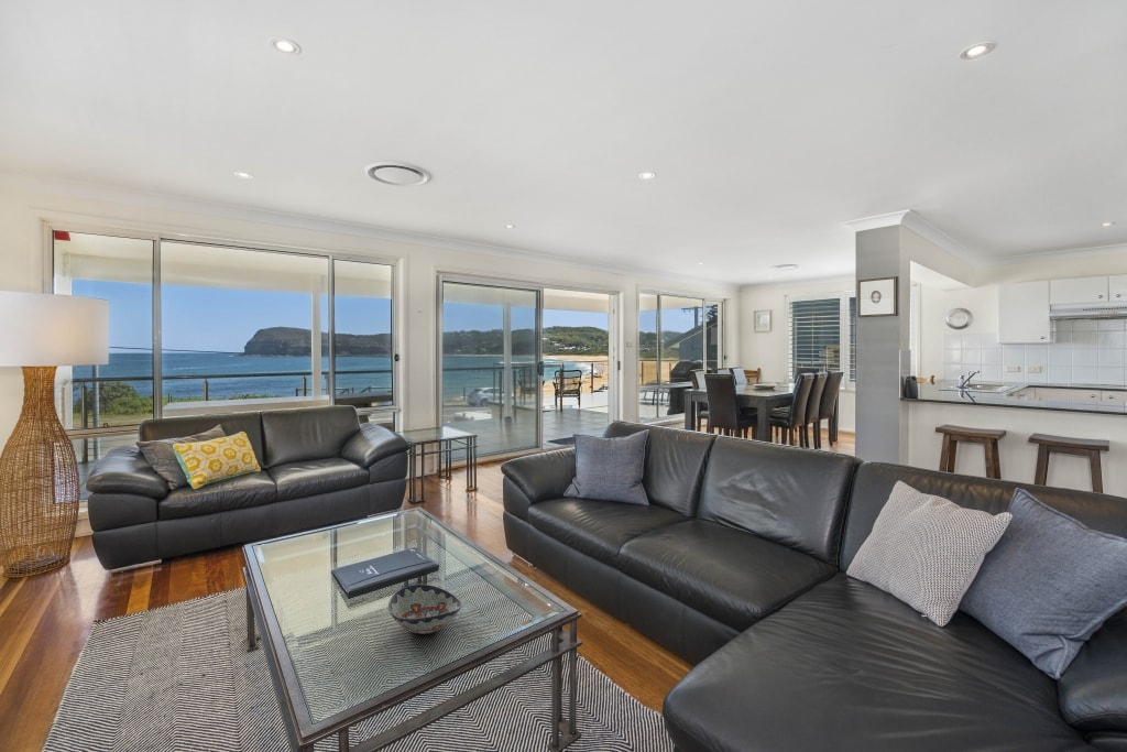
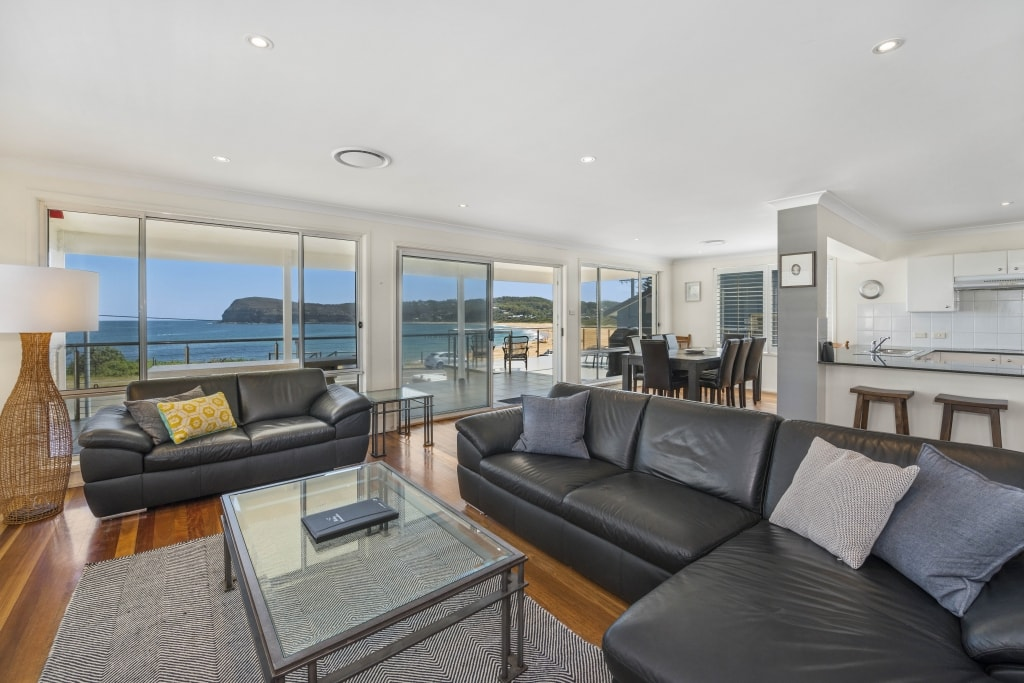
- decorative bowl (425, 612)
